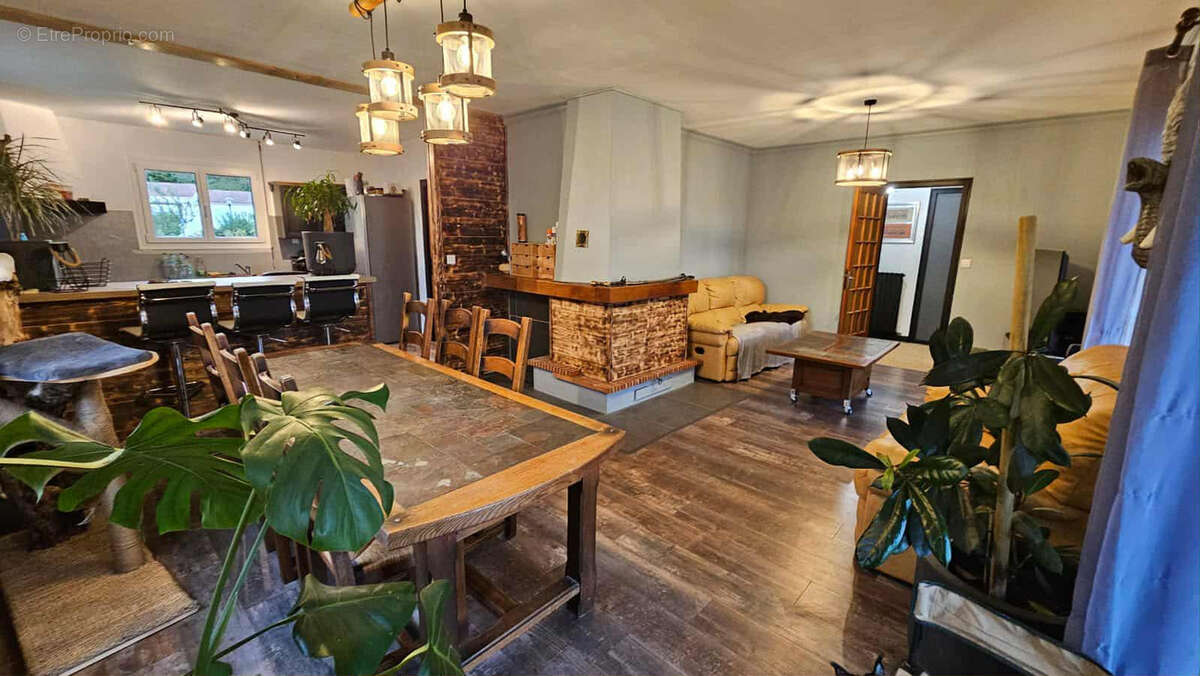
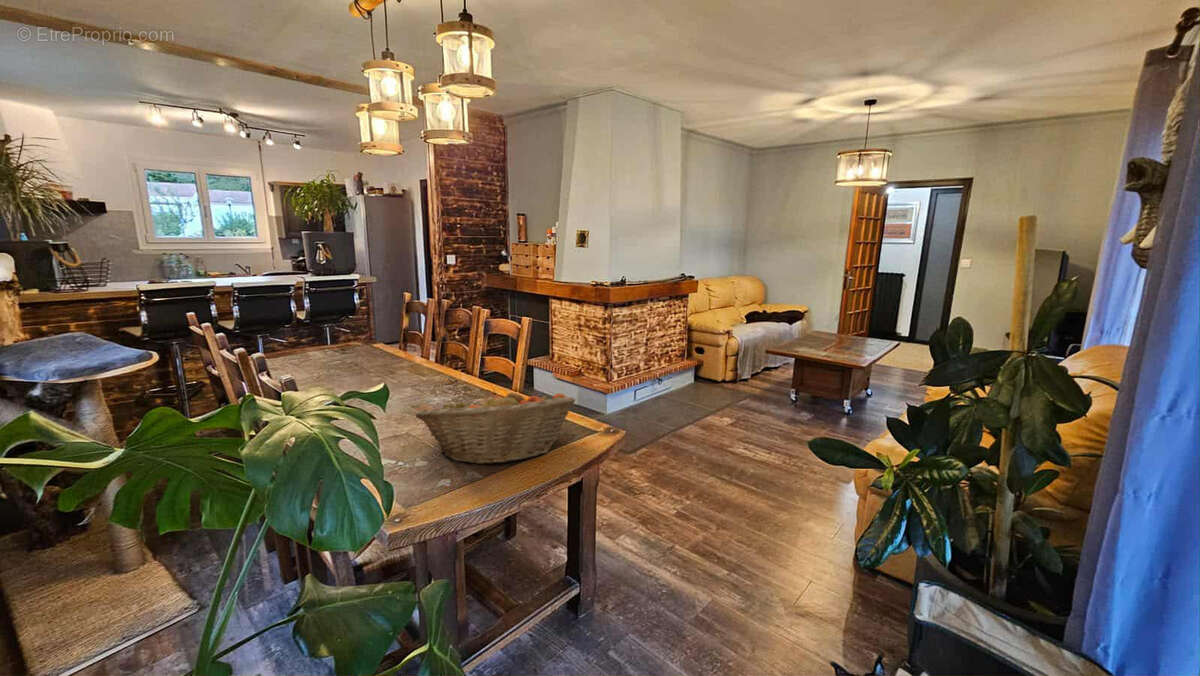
+ fruit basket (498, 418)
